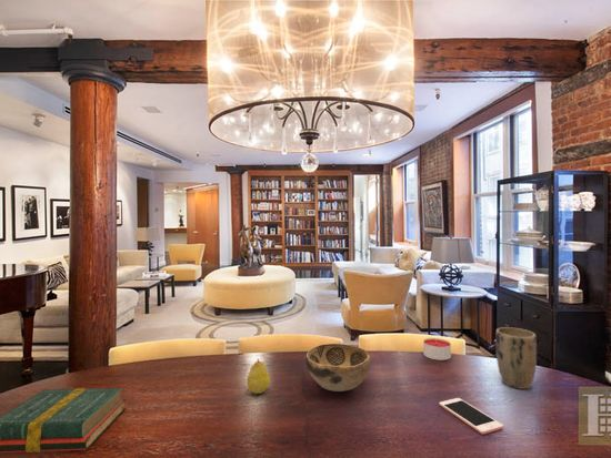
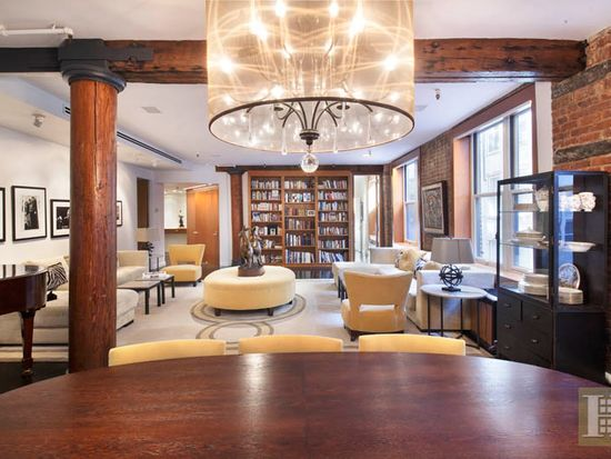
- candle (437, 348)
- fruit (259, 375)
- cell phone (469, 414)
- hardback book (61, 417)
- plant pot (515, 357)
- decorative bowl (338, 369)
